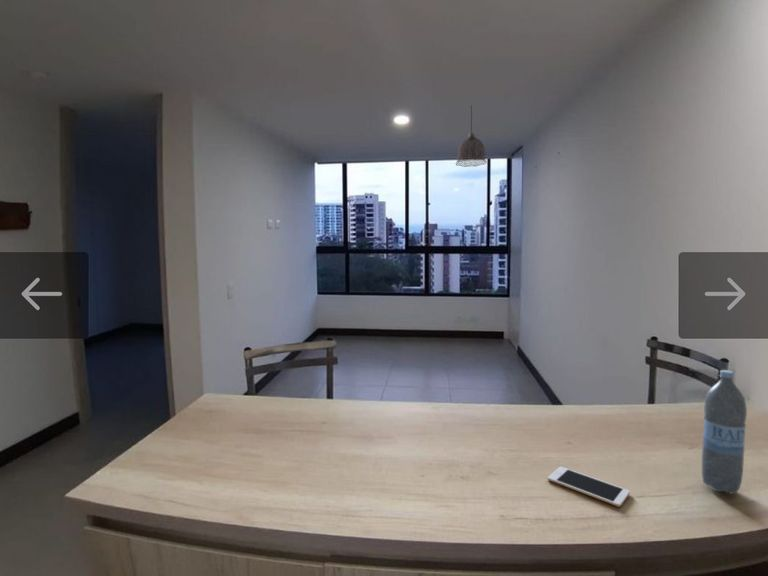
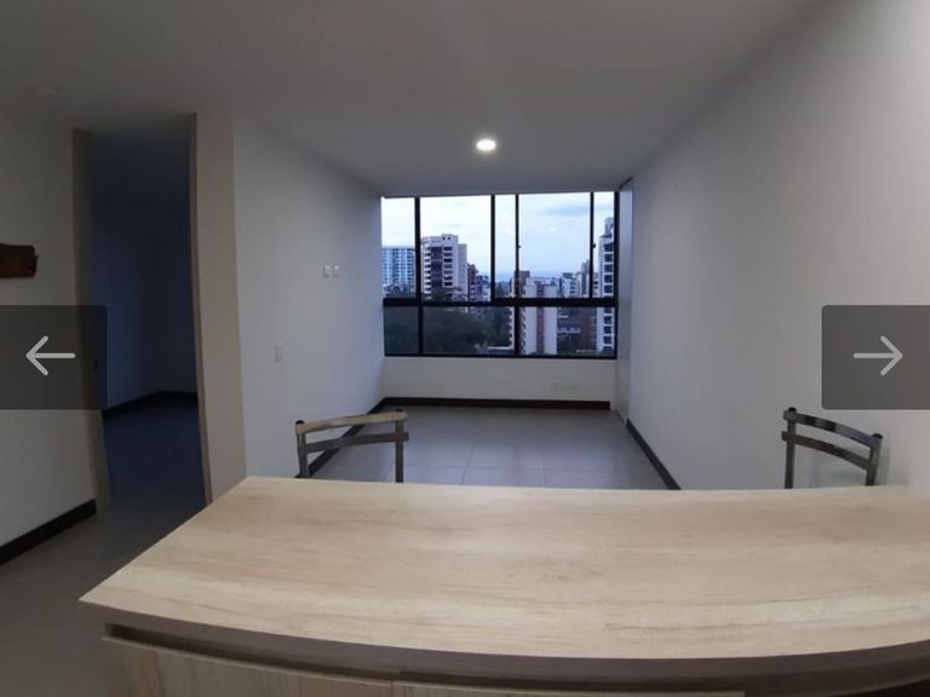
- water bottle (723, 430)
- cell phone (587, 485)
- pendant lamp (471, 134)
